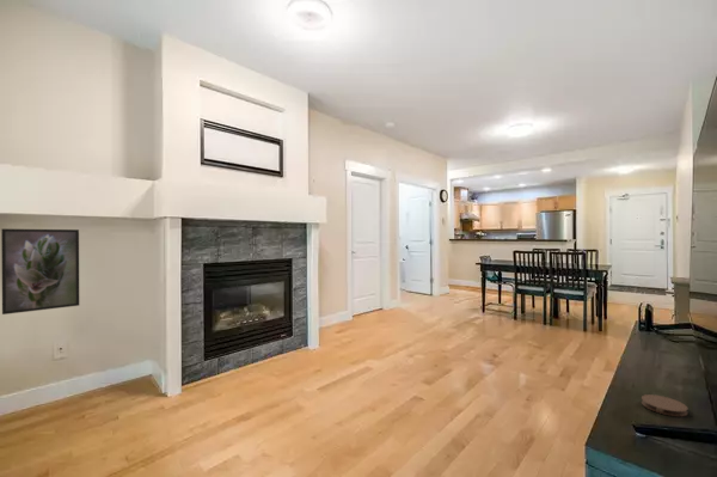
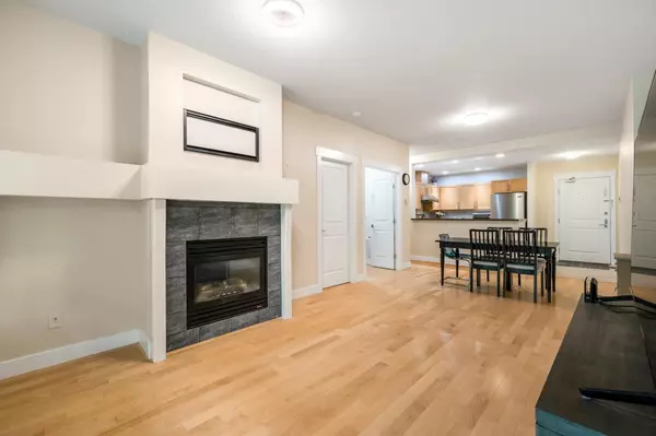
- coaster (663, 404)
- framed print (42, 269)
